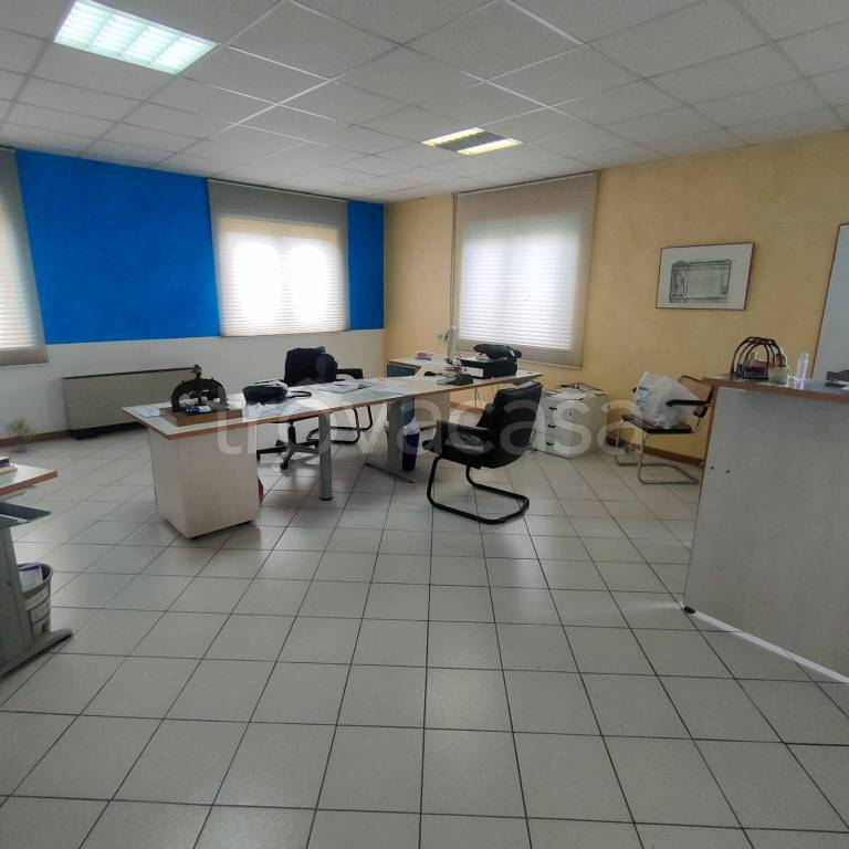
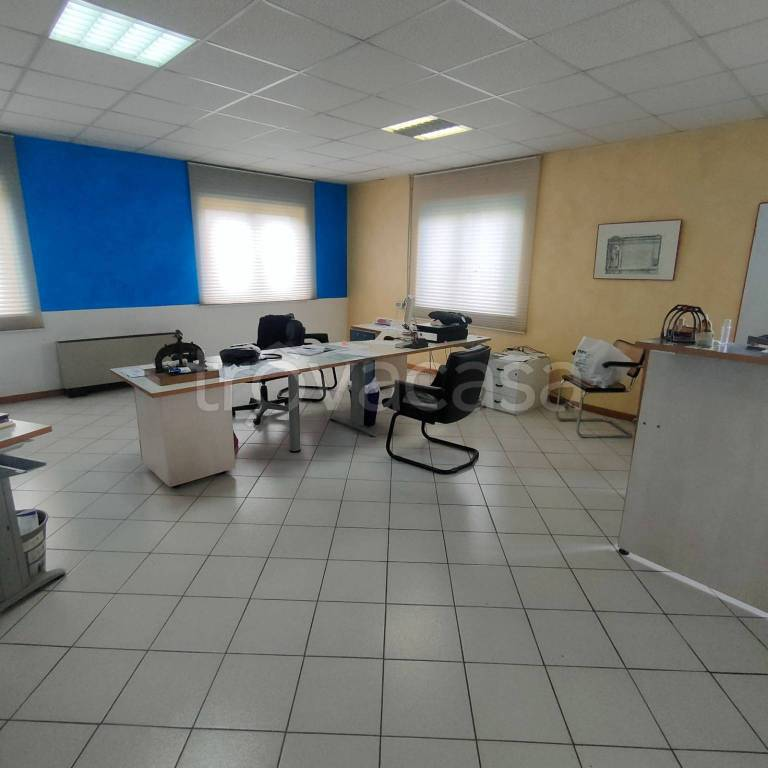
- potted plant (21, 432)
